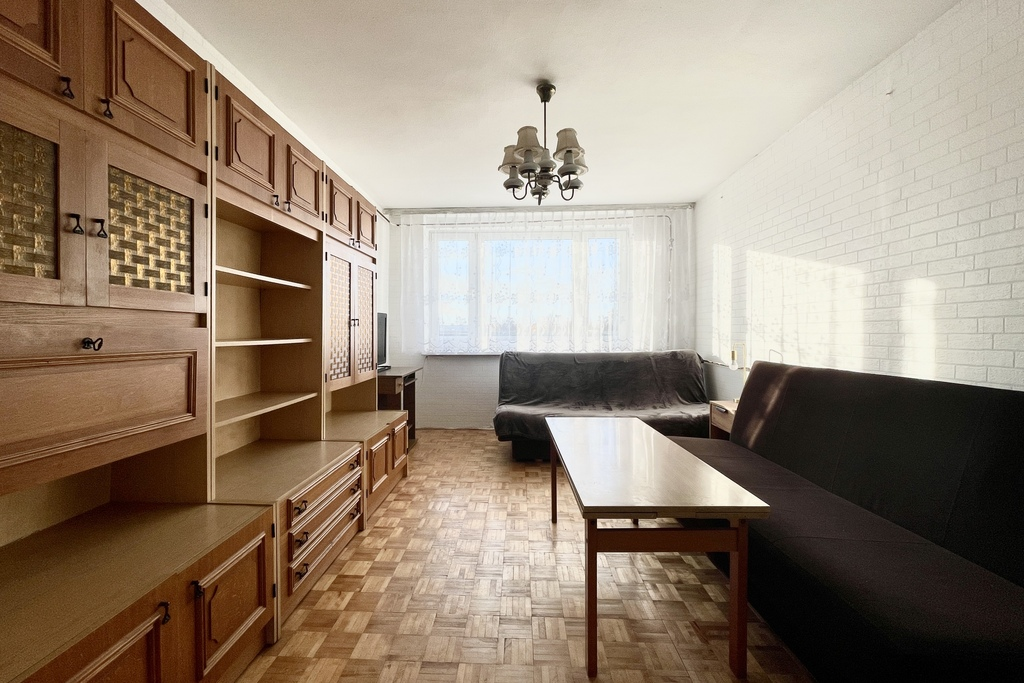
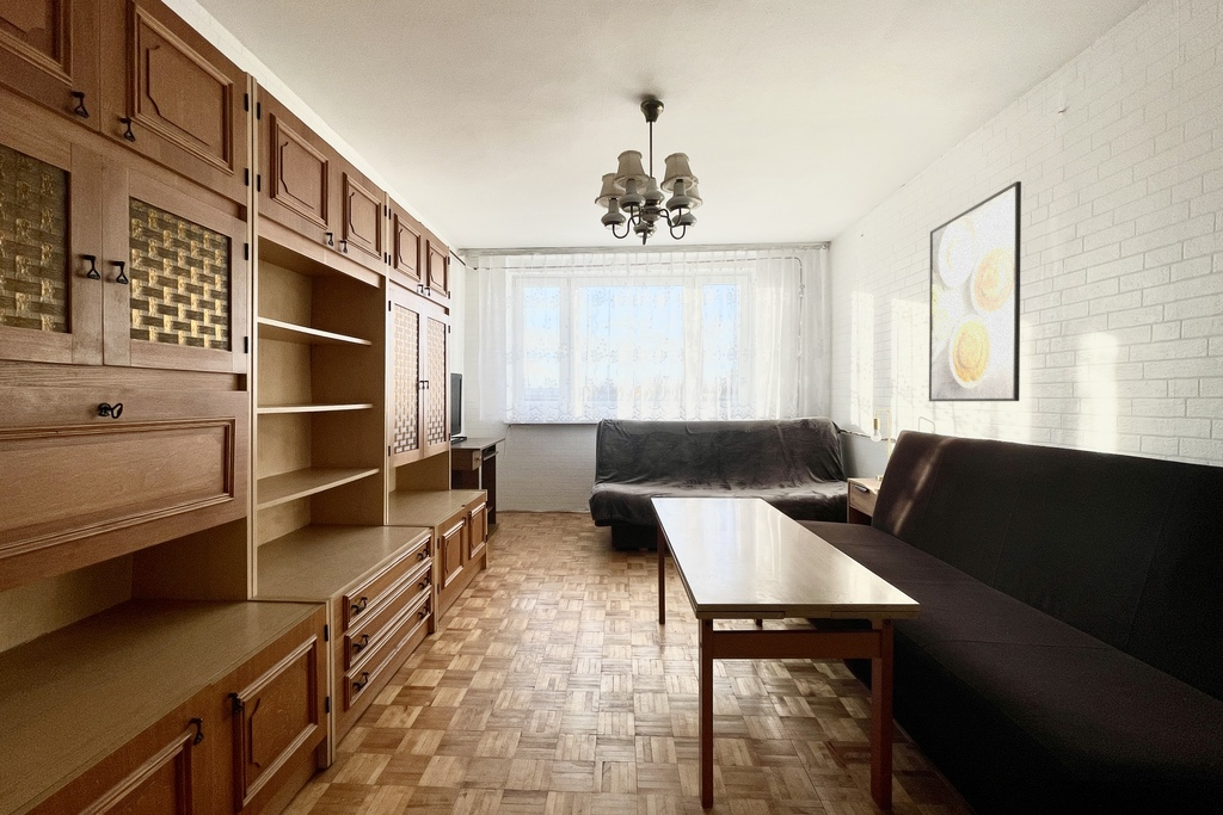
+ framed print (969, 305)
